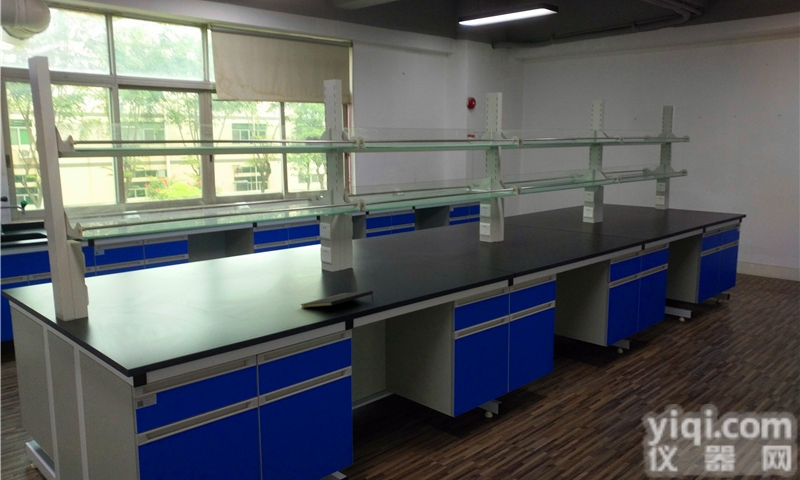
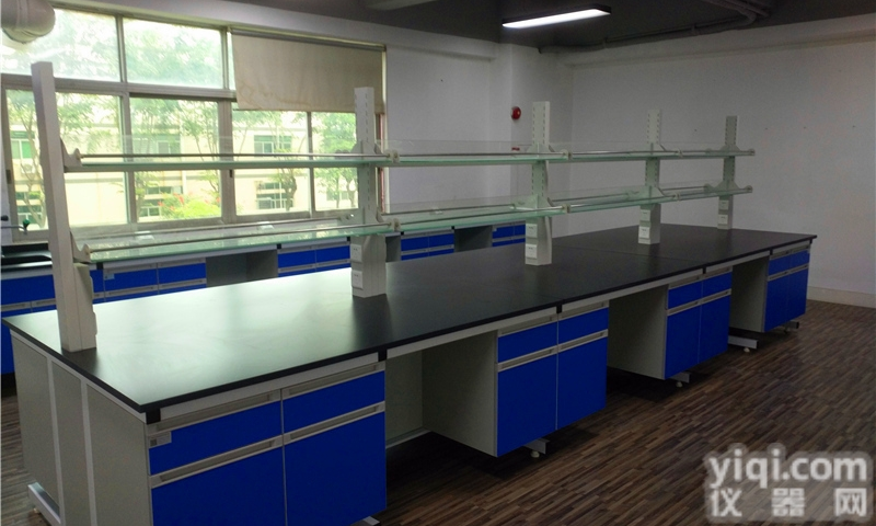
- notepad (337, 299)
